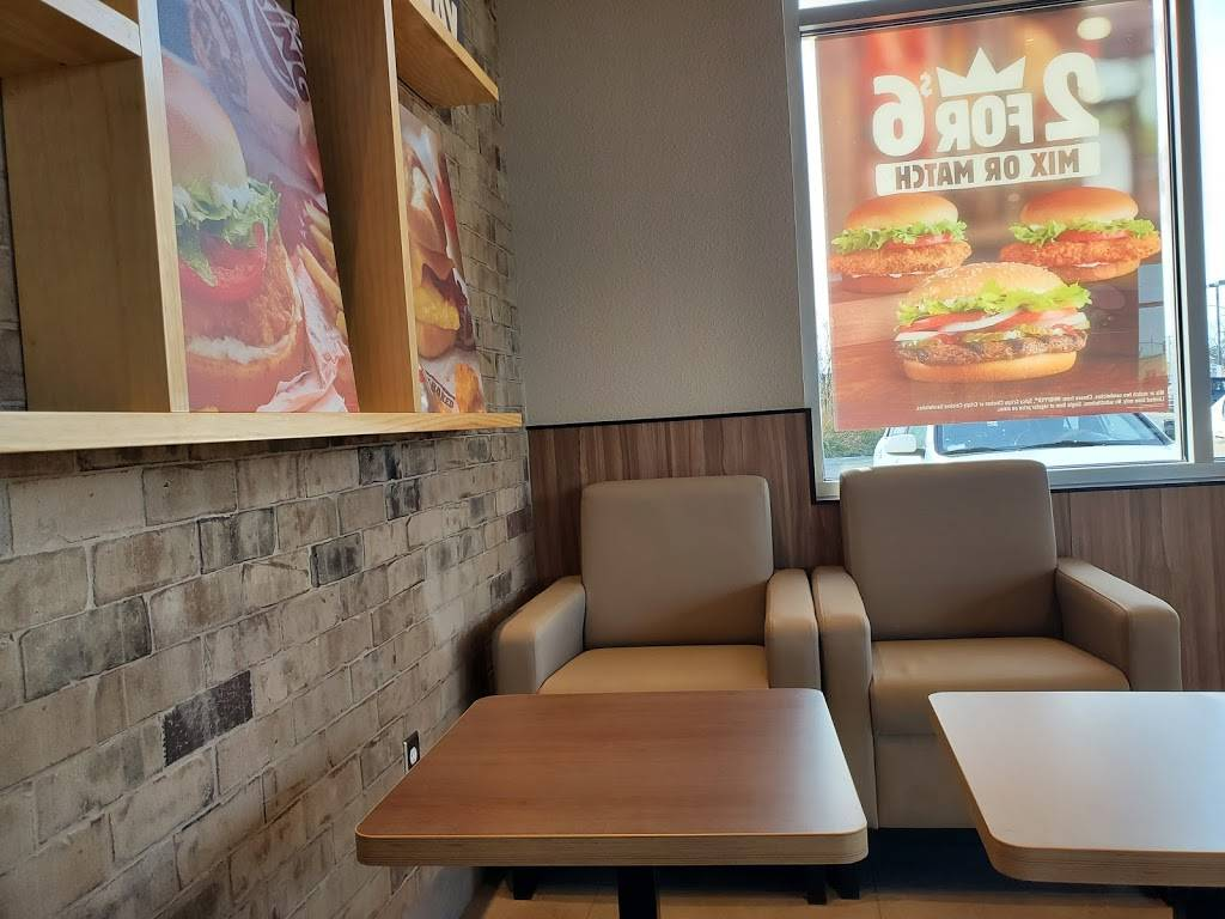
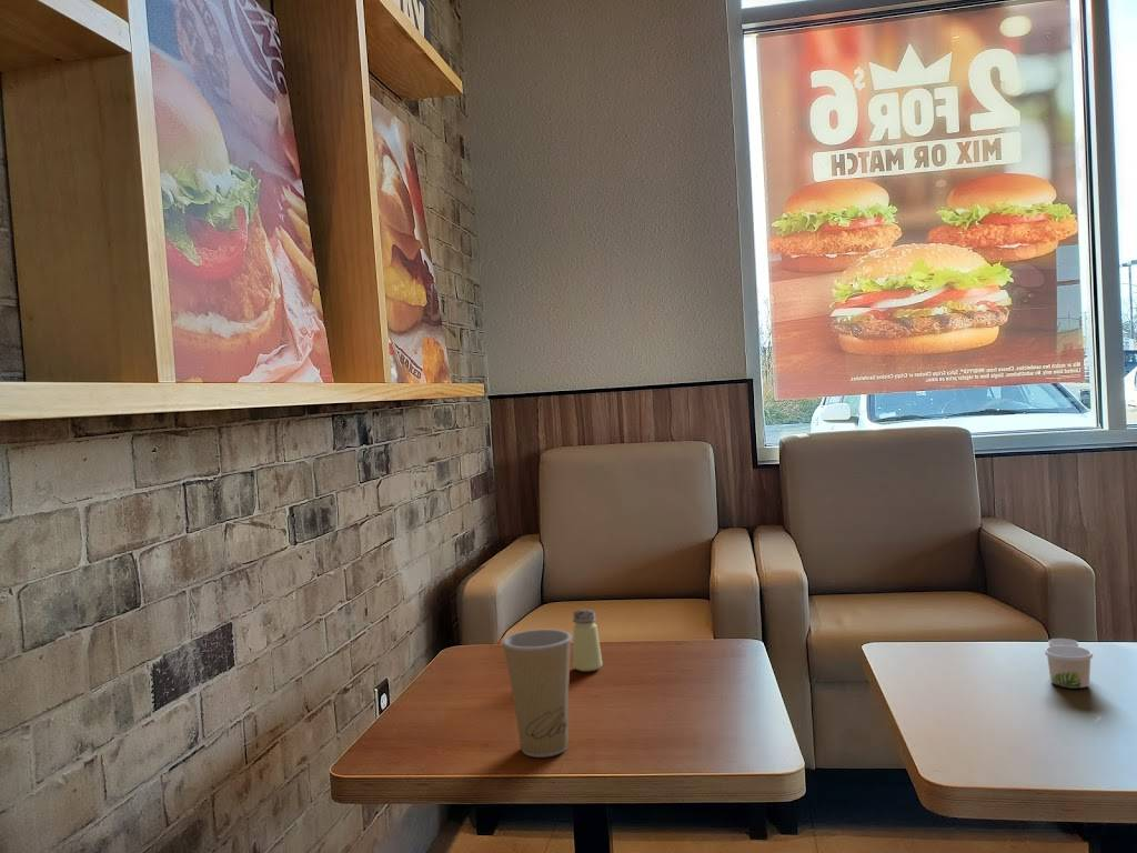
+ saltshaker (585, 639)
+ paper cup (541, 693)
+ paper cup (1066, 661)
